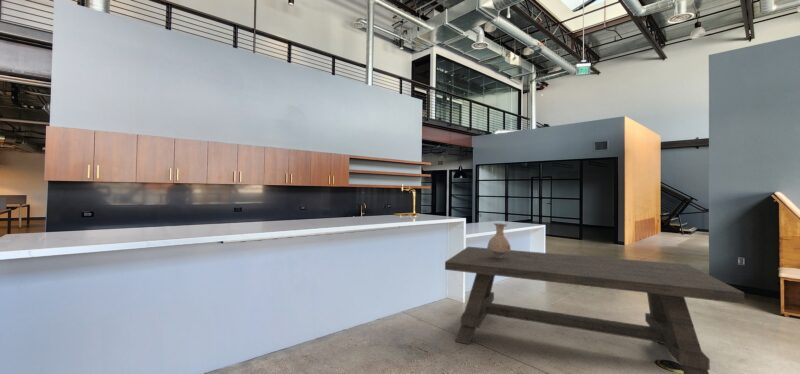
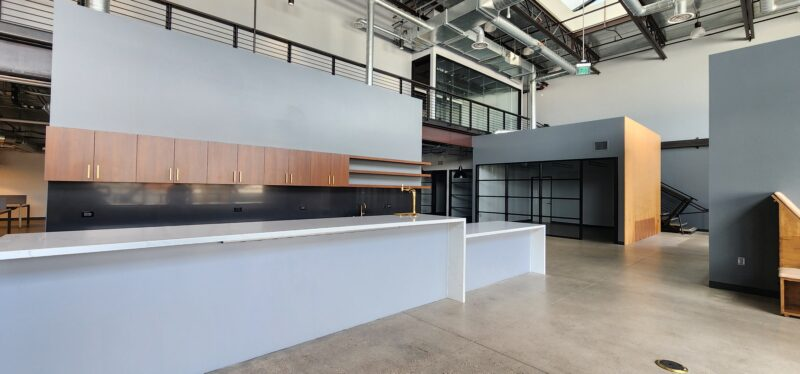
- vase (499, 240)
- dining table (562, 313)
